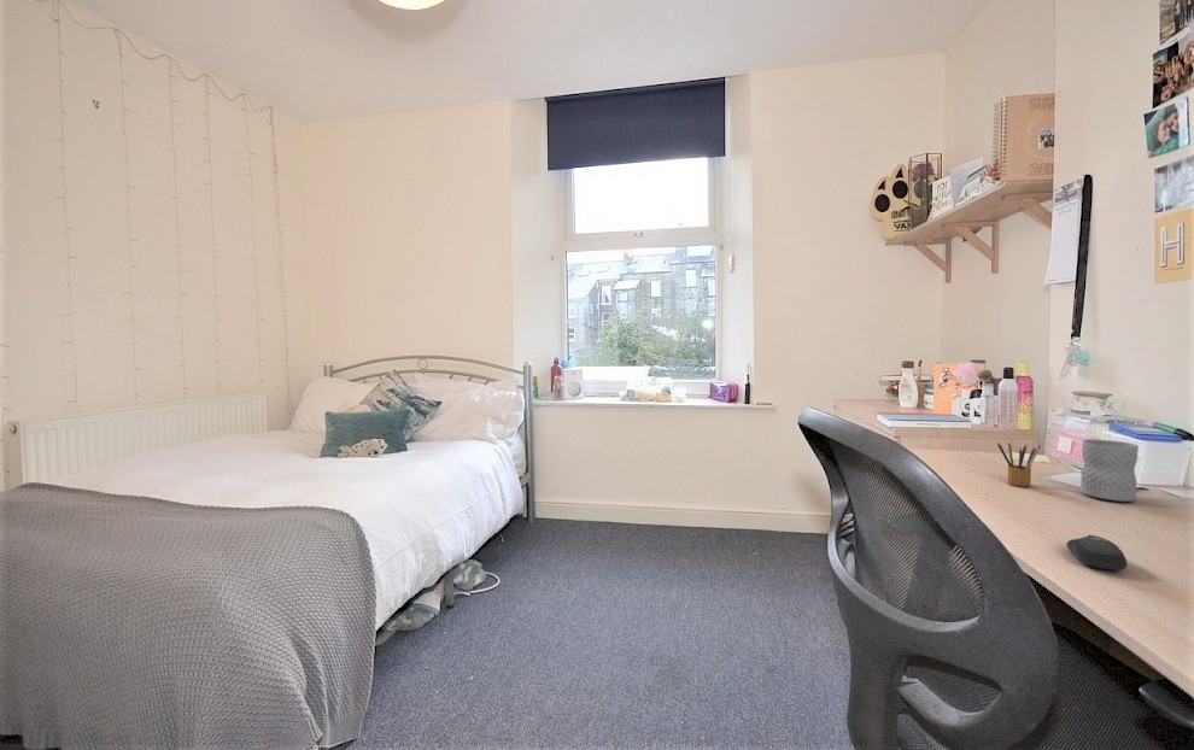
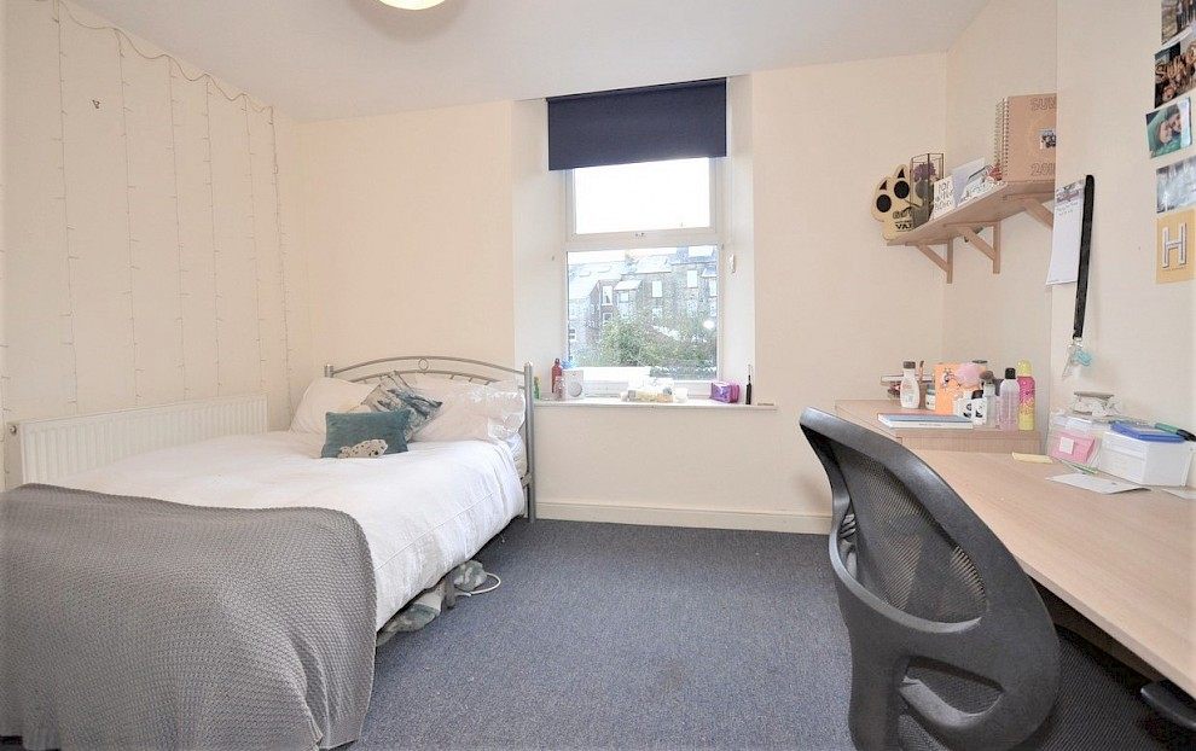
- mug (1108, 468)
- pencil box (1019, 462)
- computer mouse (1095, 547)
